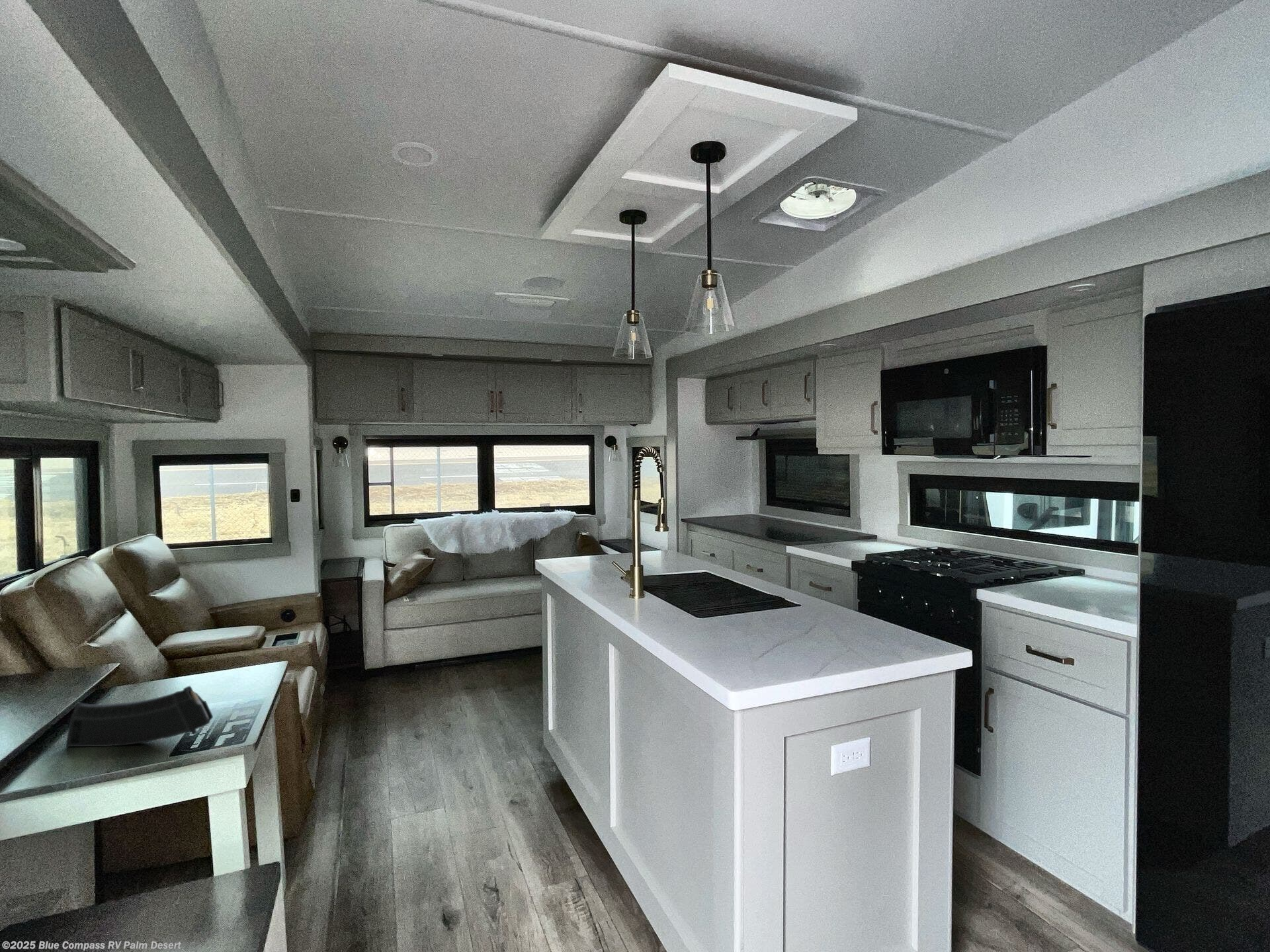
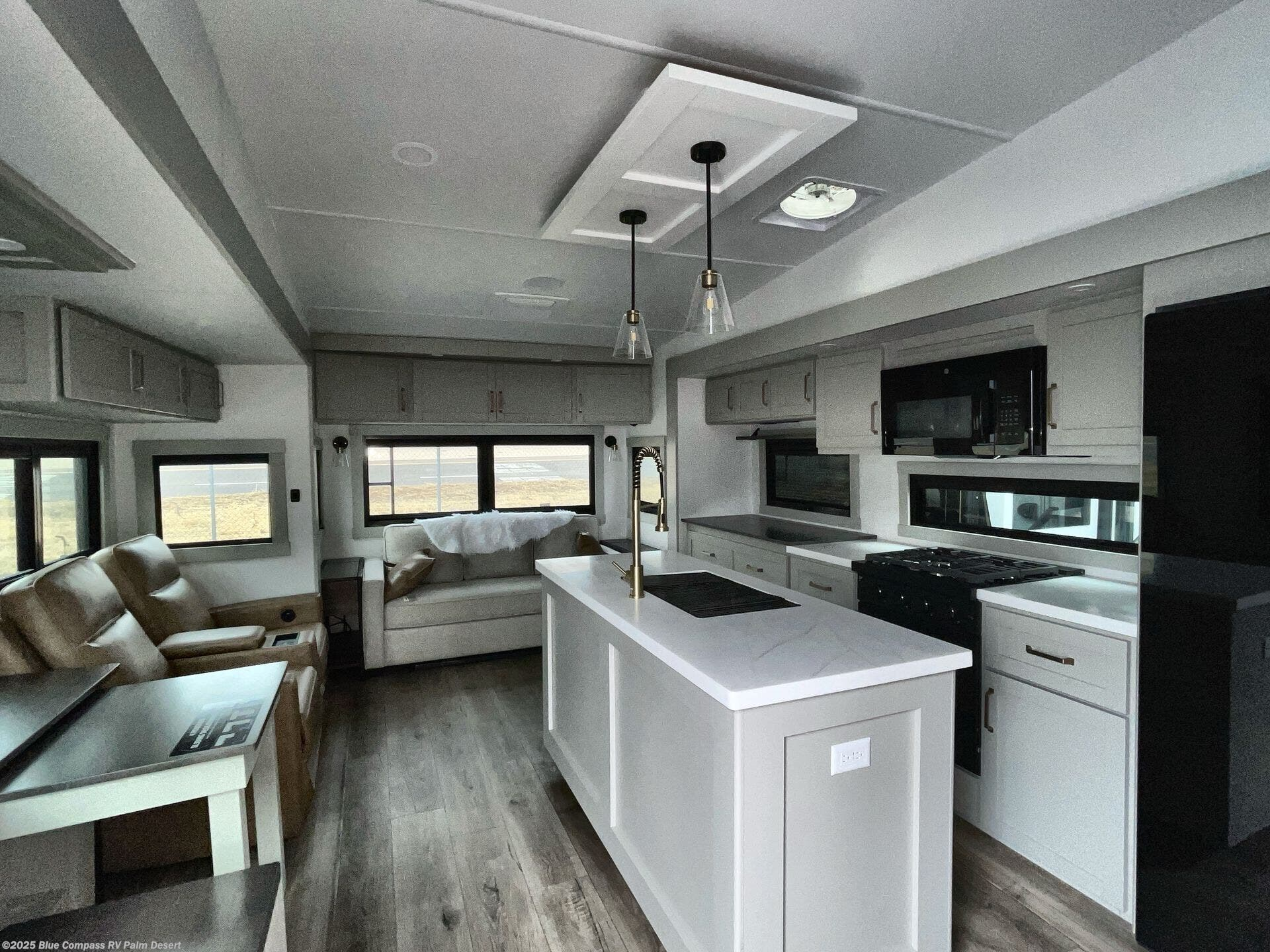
- gun magazine (140, 715)
